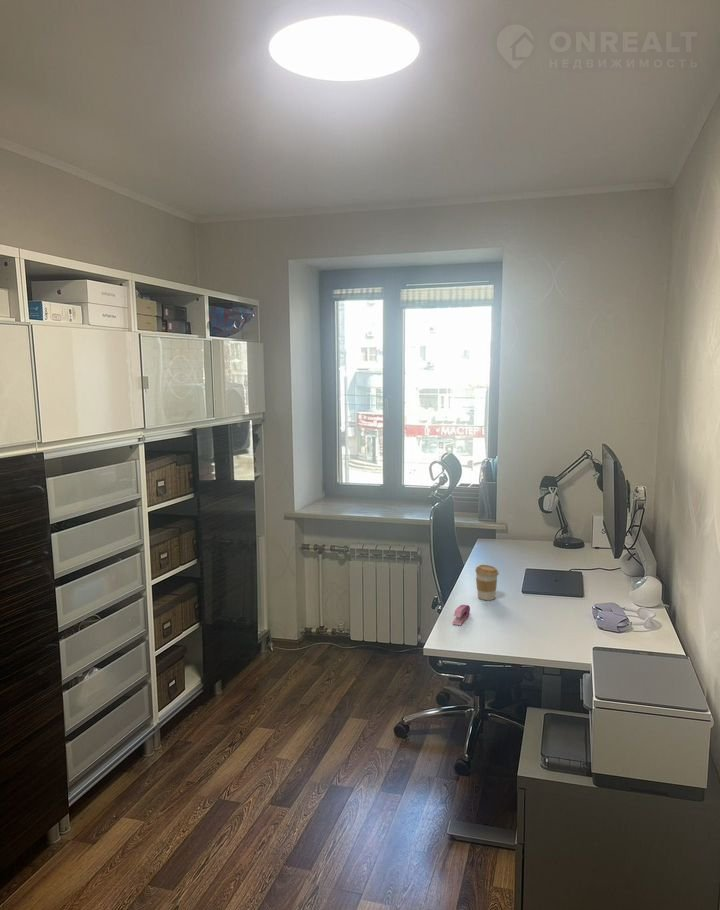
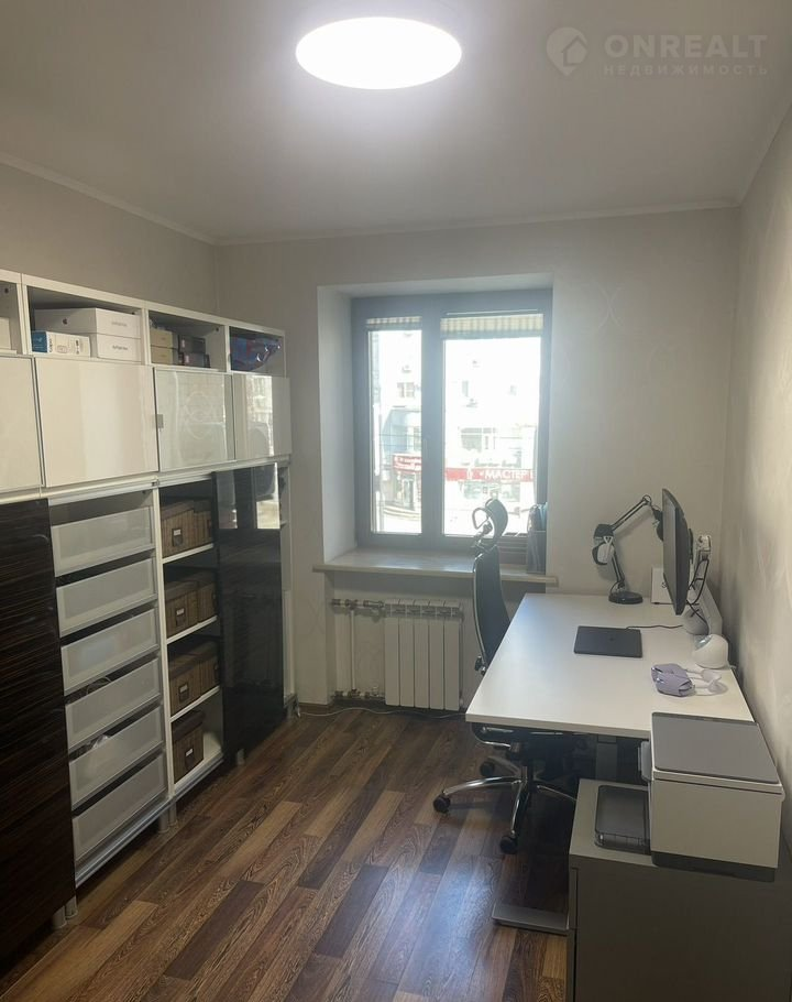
- coffee cup (486, 581)
- stapler (461, 612)
